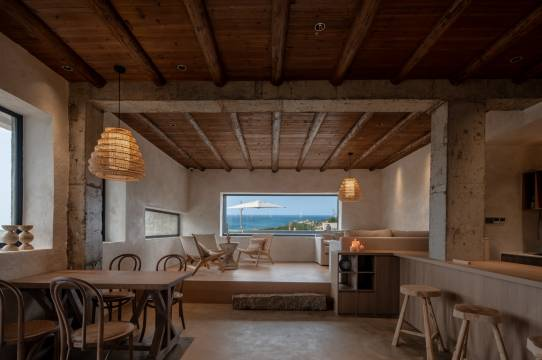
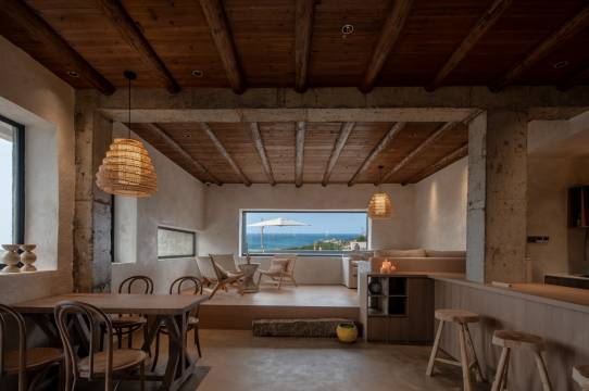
+ clay pot (344, 331)
